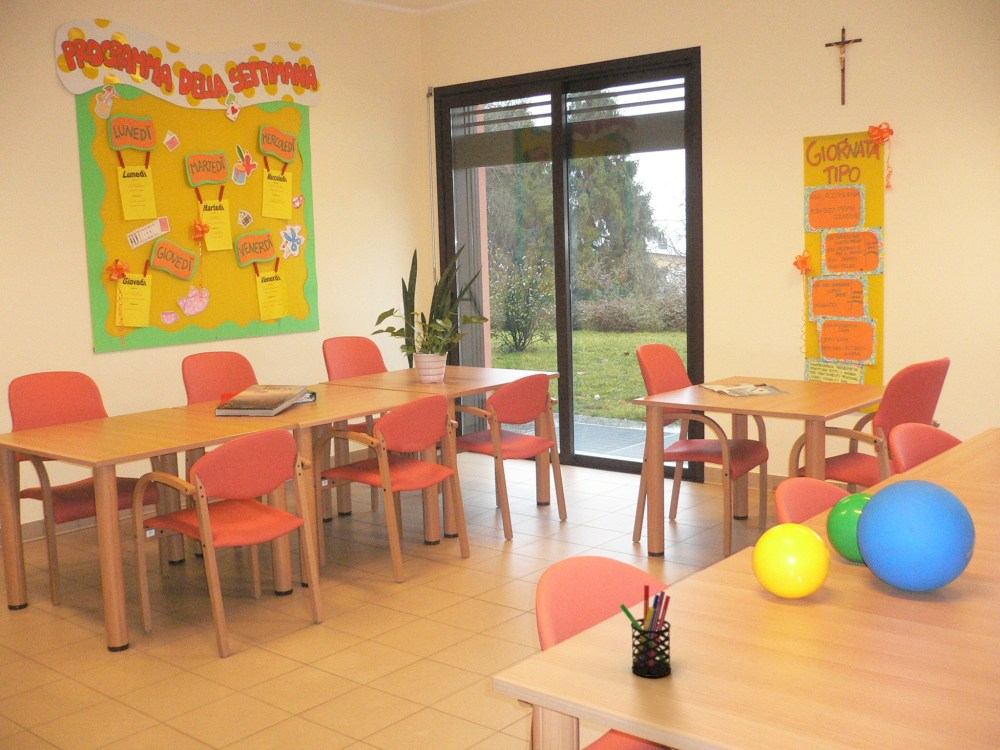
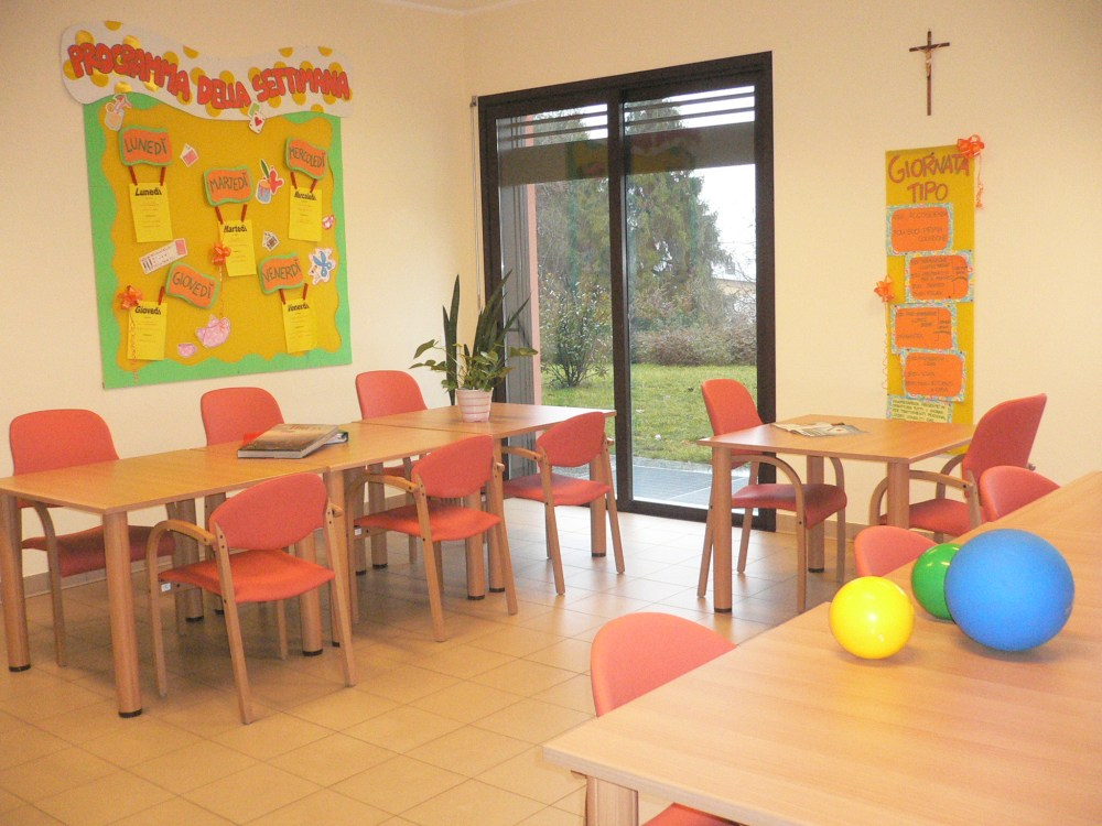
- pen holder (645, 629)
